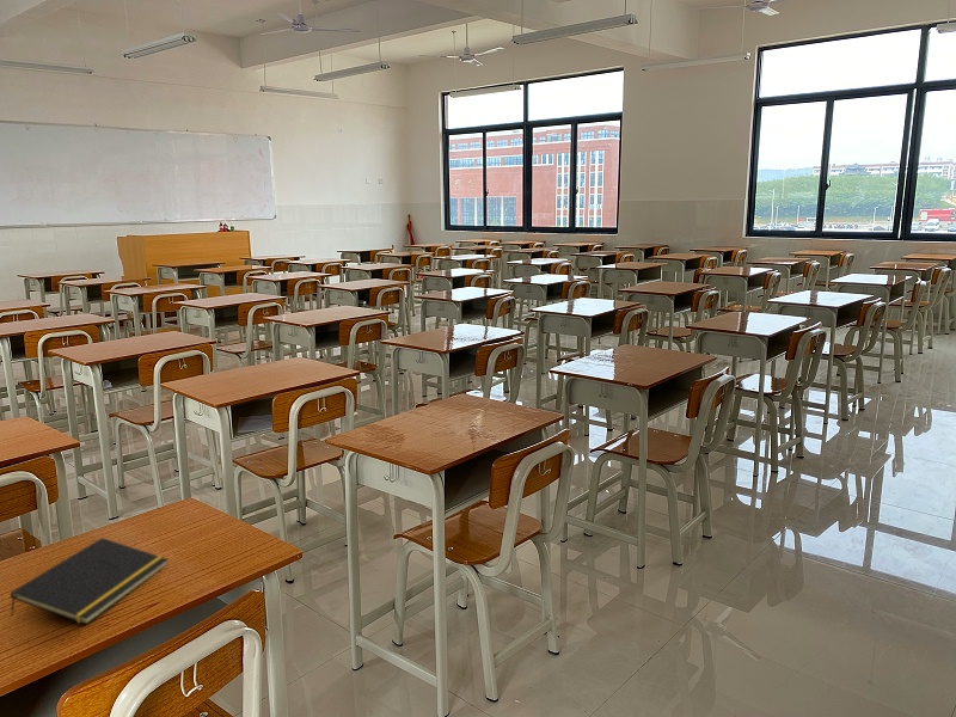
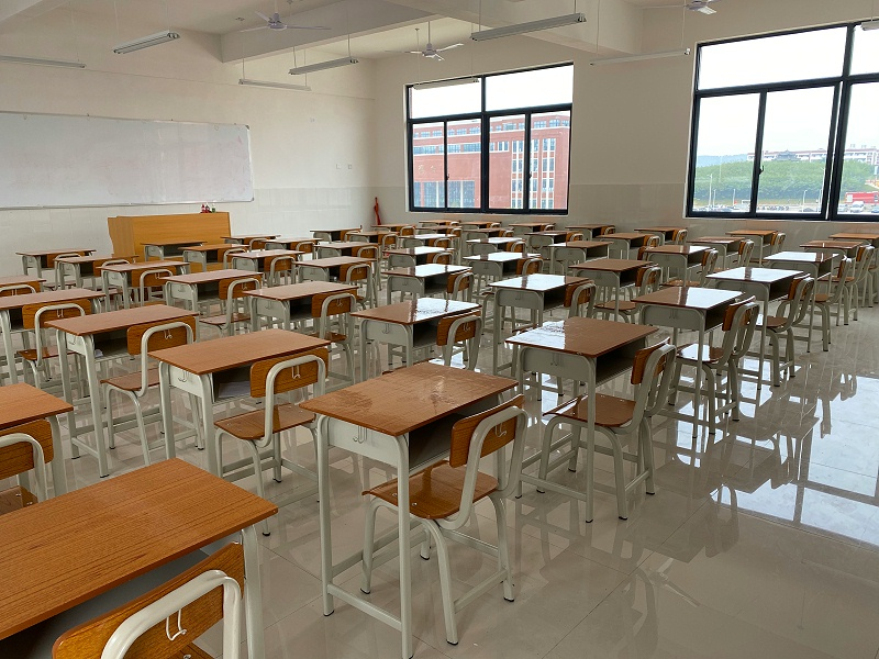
- notepad (94, 577)
